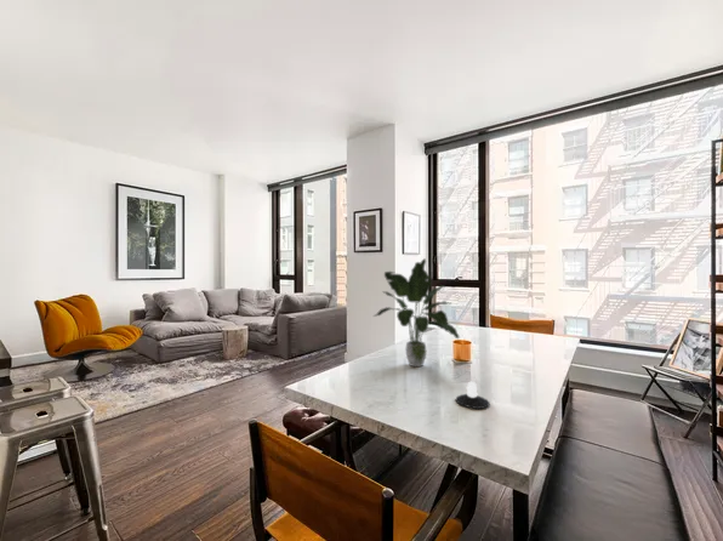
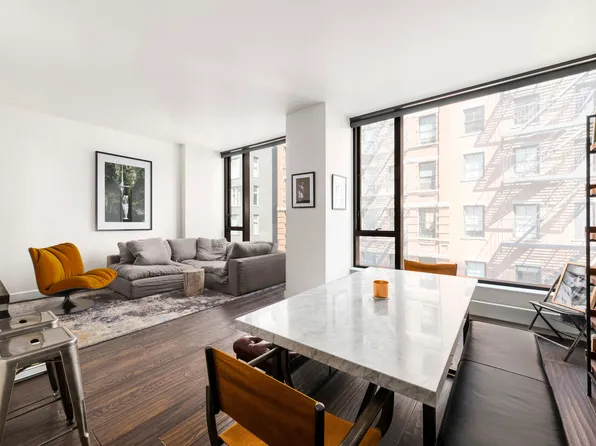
- potted plant (412, 312)
- candle (472, 392)
